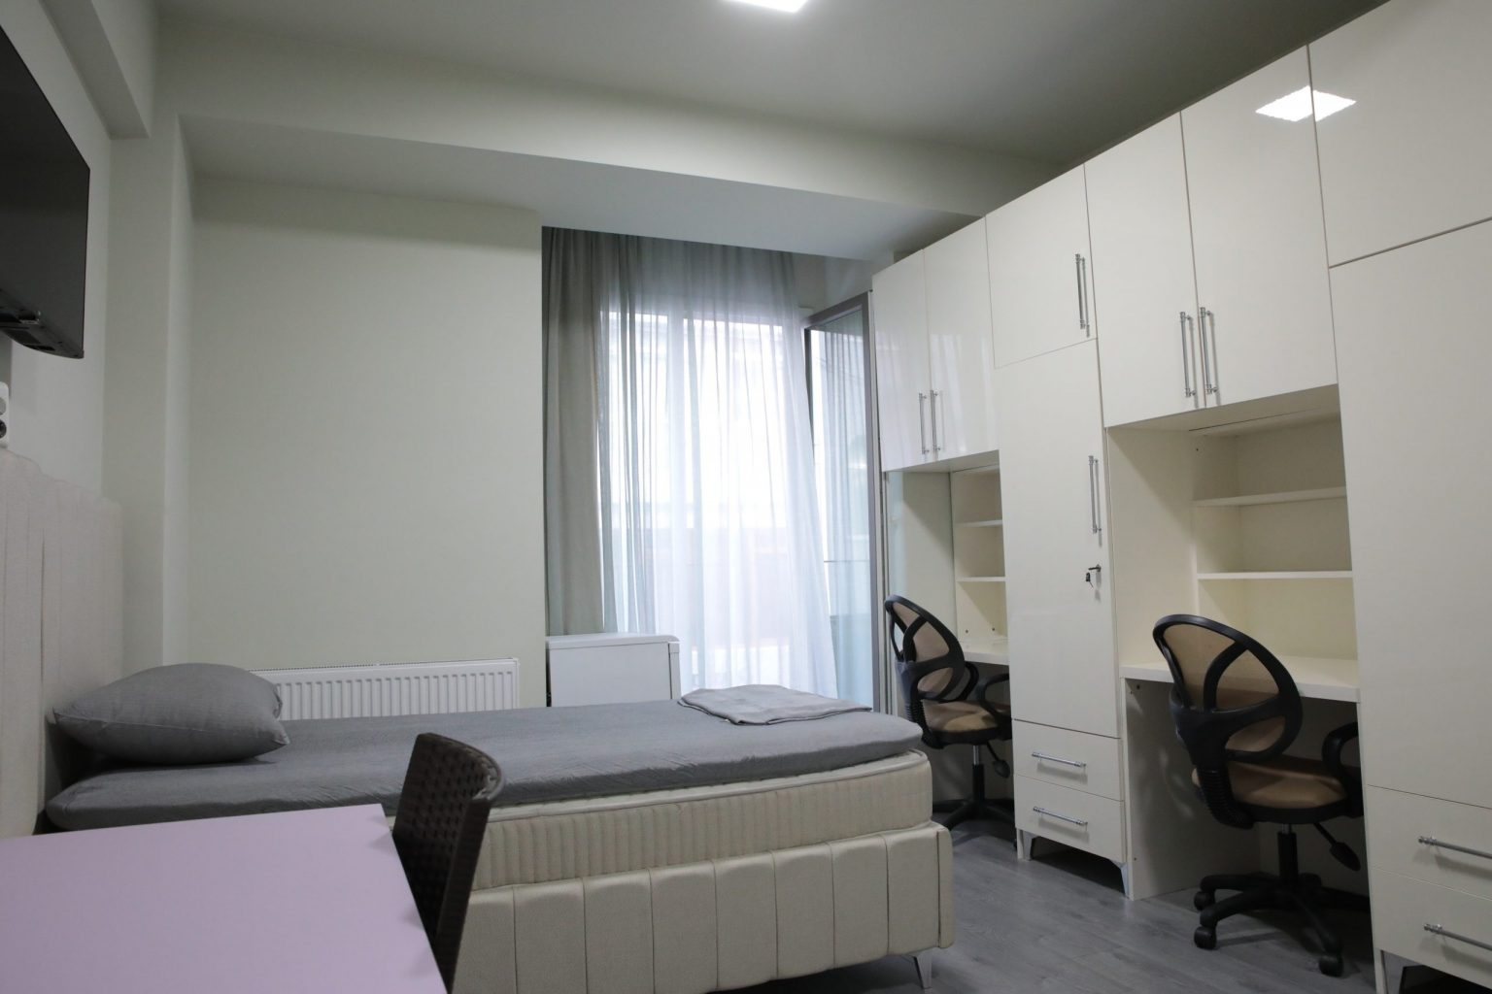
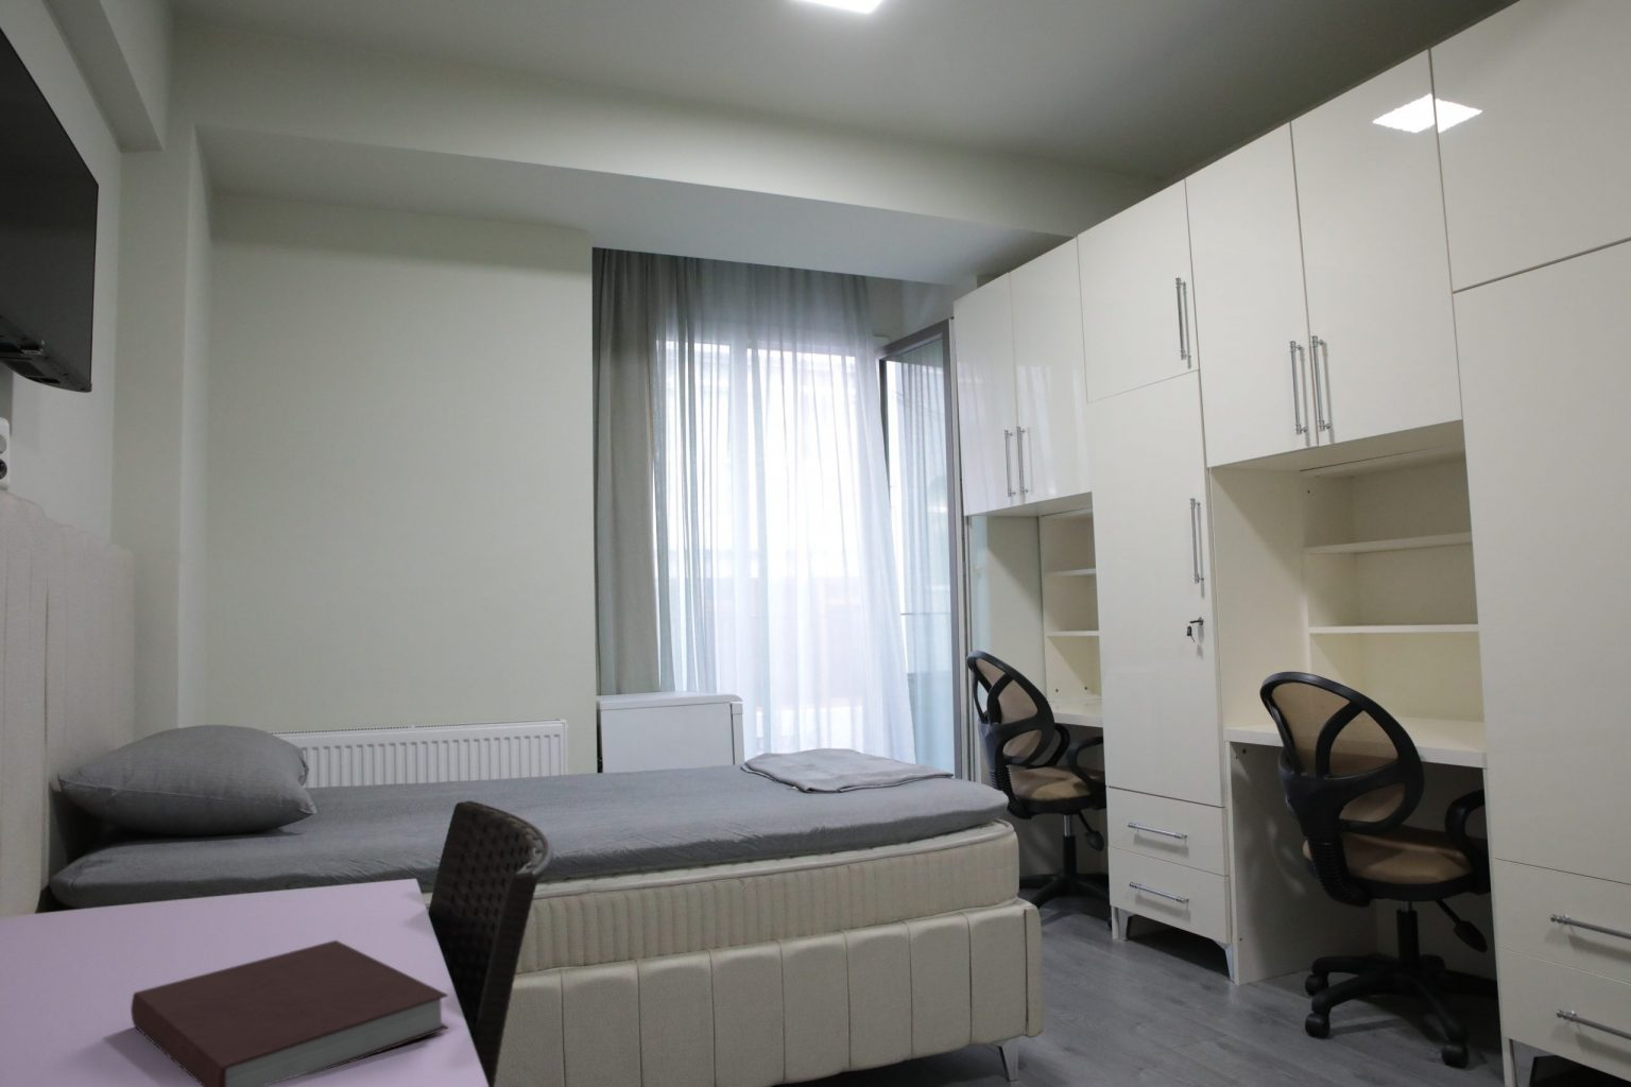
+ notebook (286, 1011)
